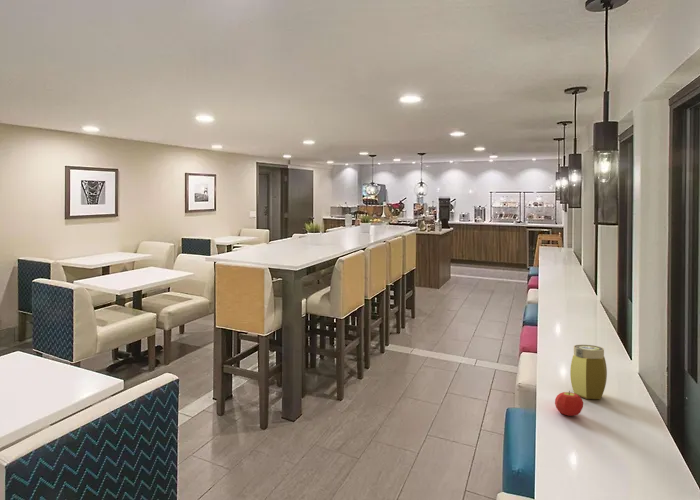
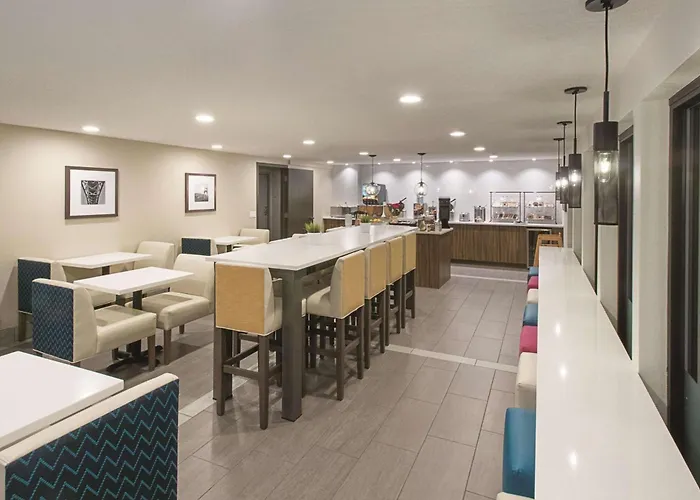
- fruit (568, 402)
- jar (588, 371)
